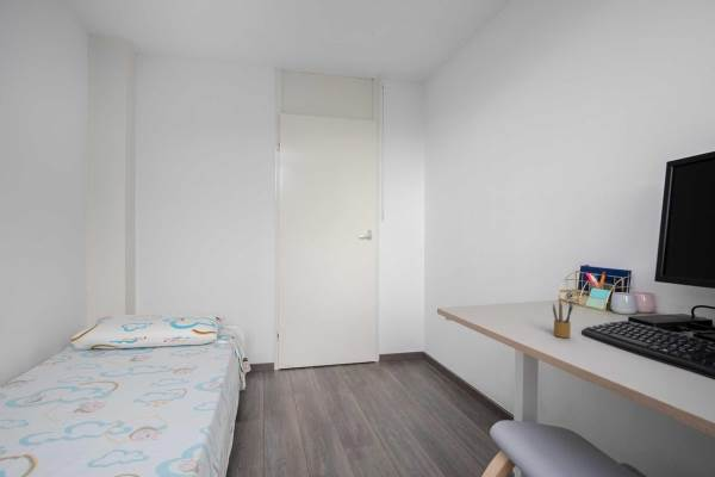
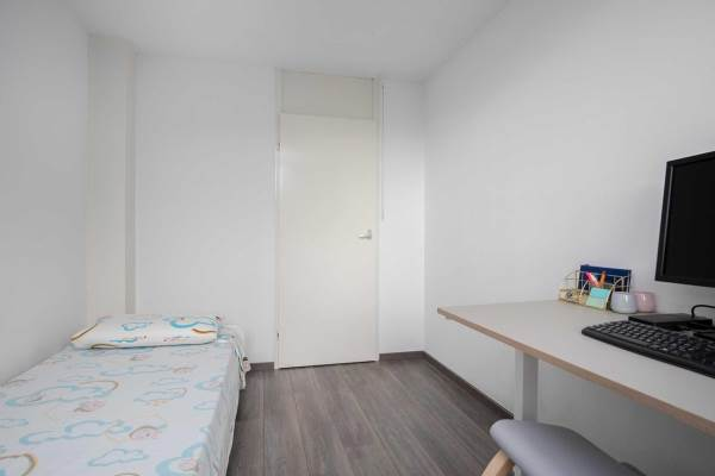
- pencil box (562, 318)
